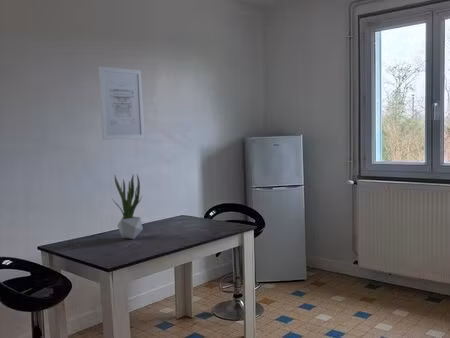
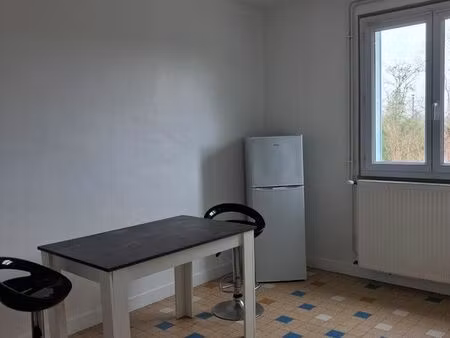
- wall art (122, 104)
- potted plant (129, 206)
